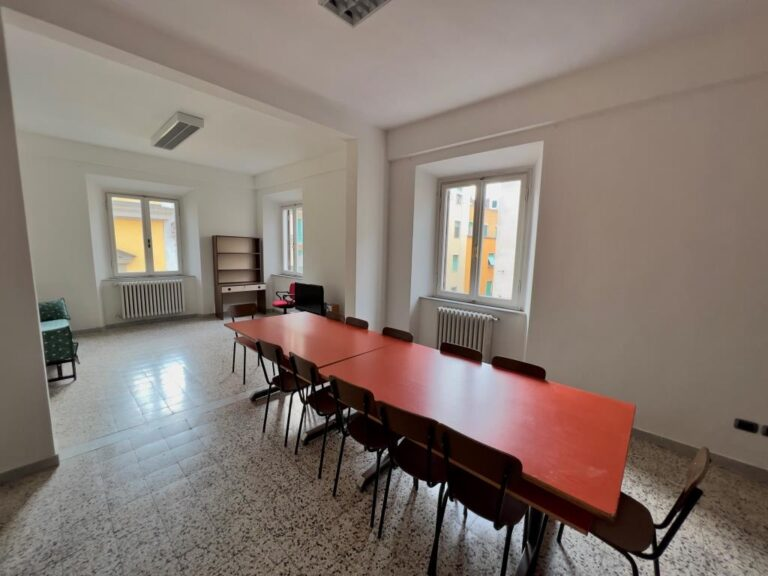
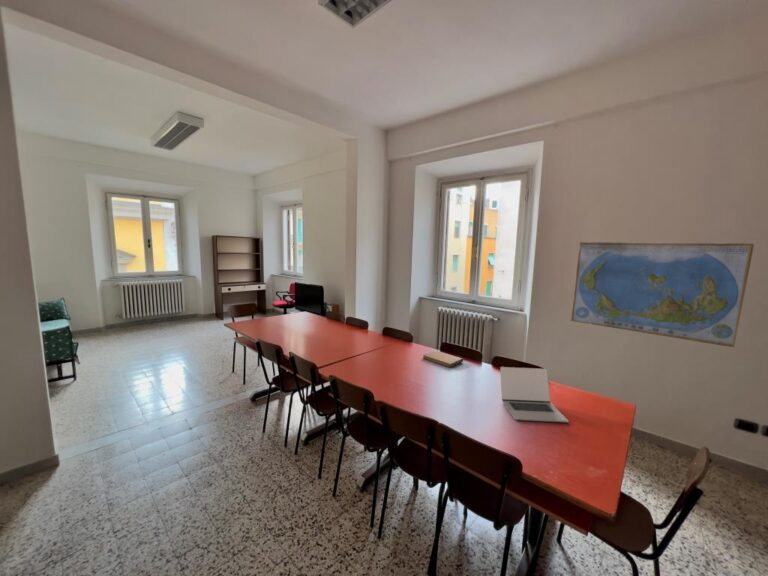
+ notebook (442, 358)
+ world map (648, 288)
+ laptop (531, 392)
